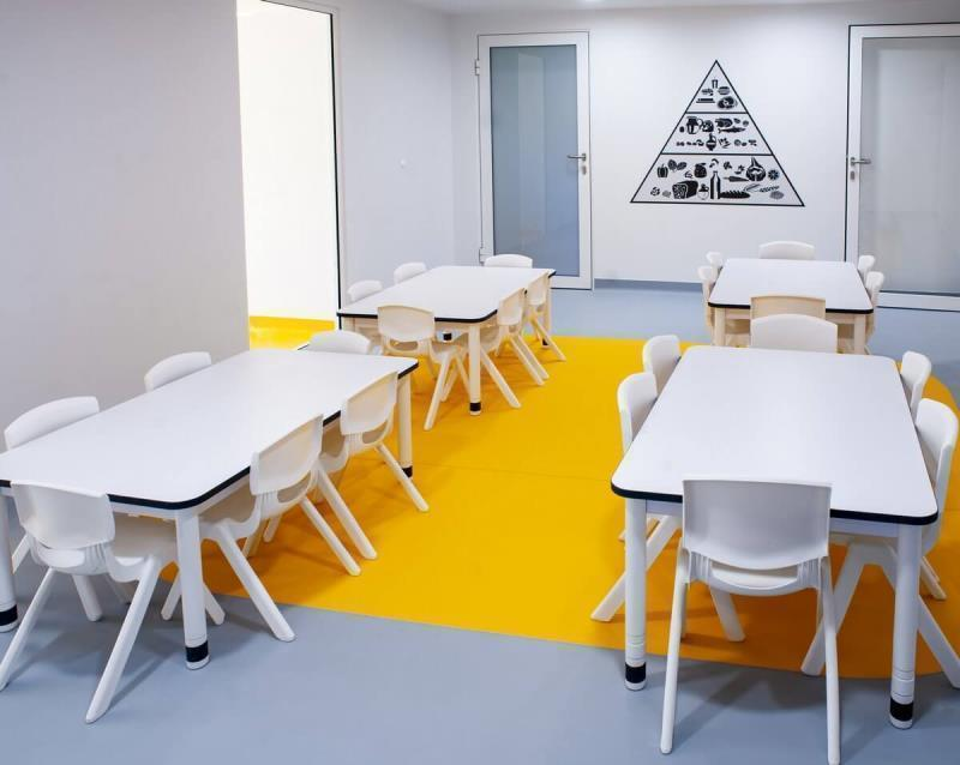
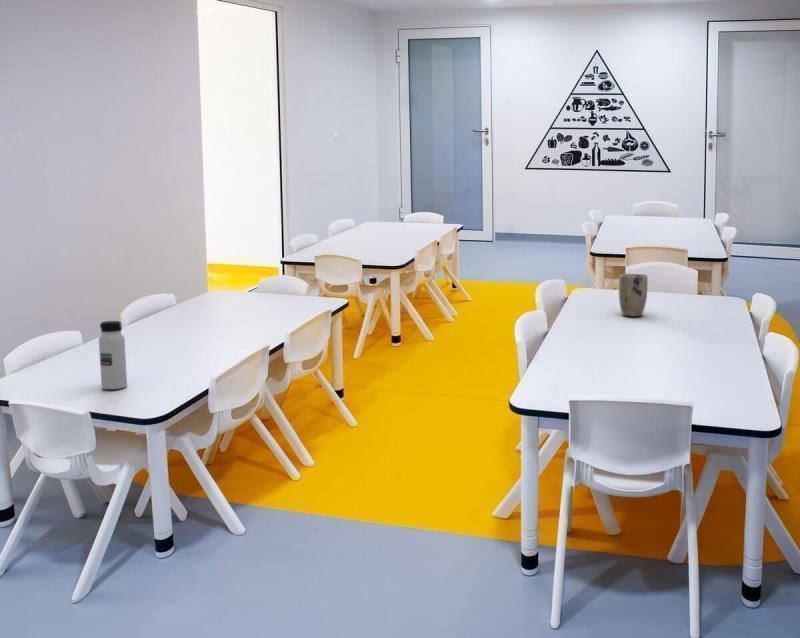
+ water bottle (112, 354)
+ plant pot (632, 295)
